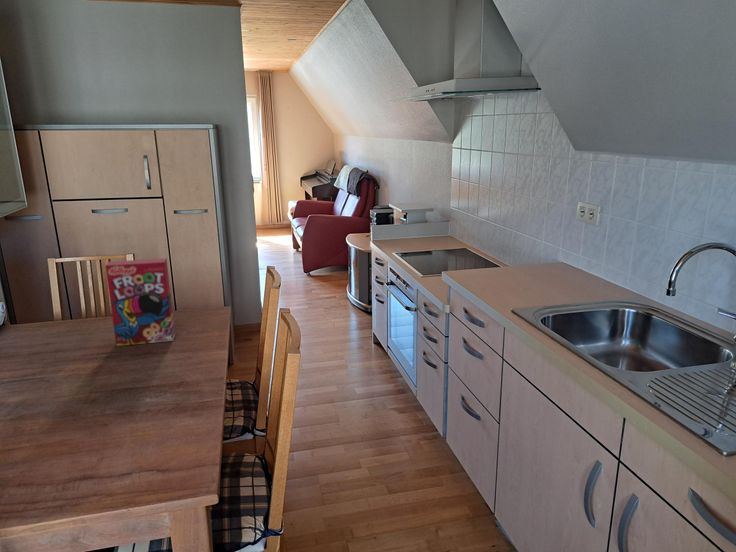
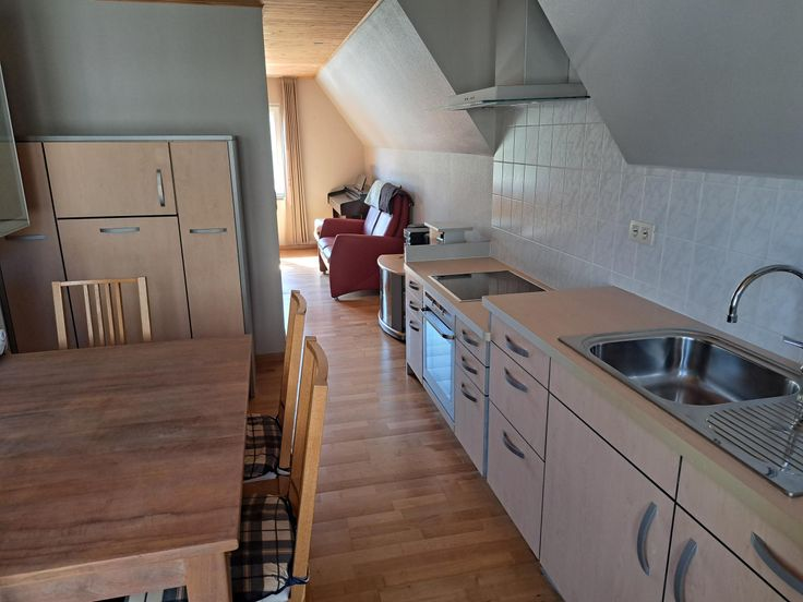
- cereal box (141, 301)
